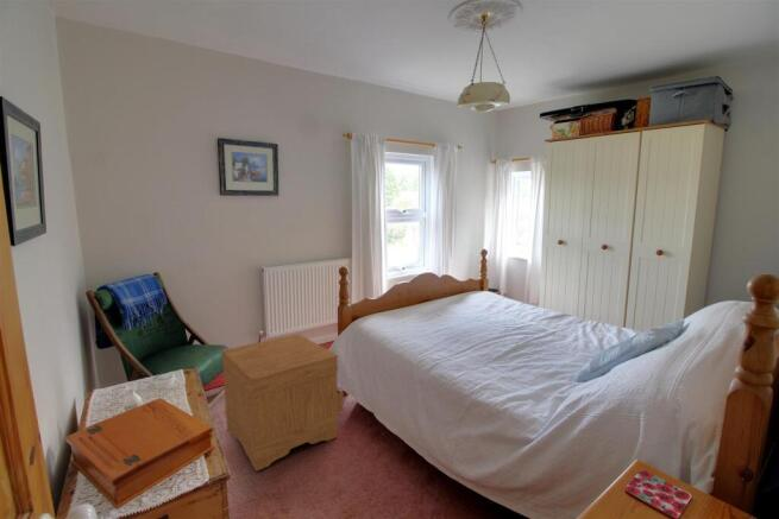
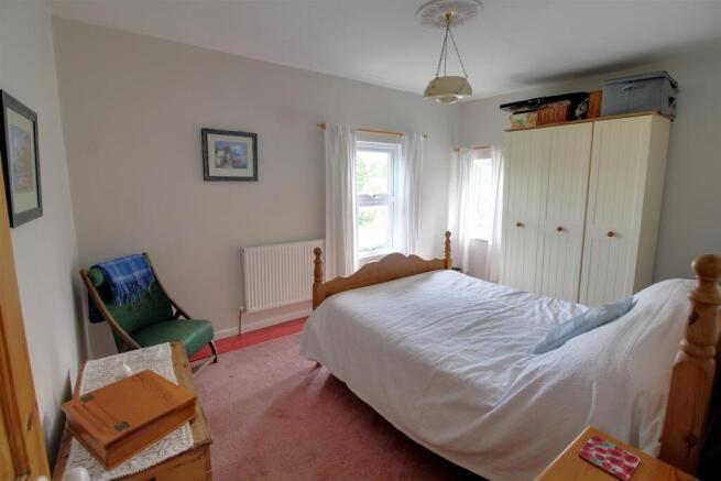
- nightstand (284, 392)
